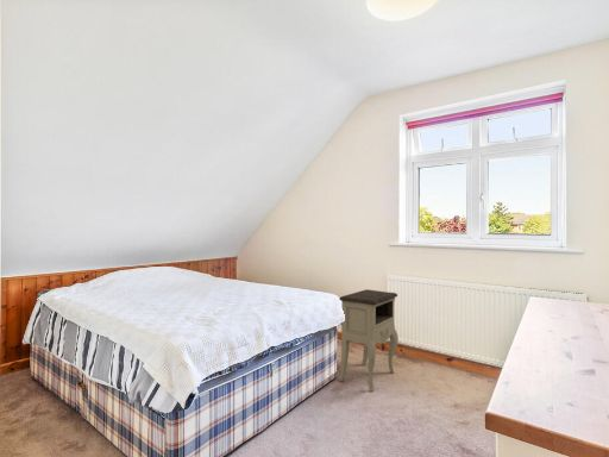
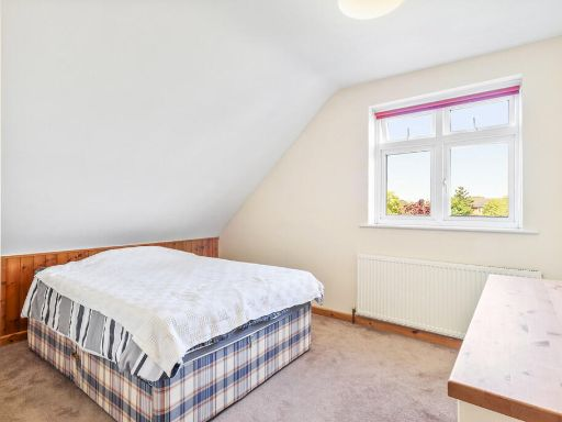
- nightstand (369, 336)
